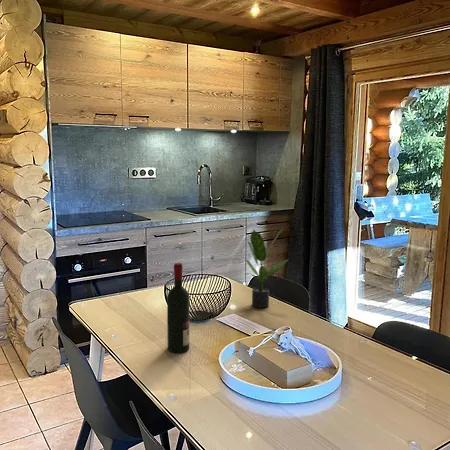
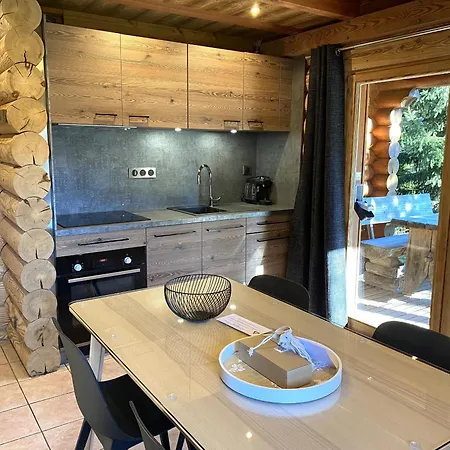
- alcohol (178, 307)
- potted plant (264, 267)
